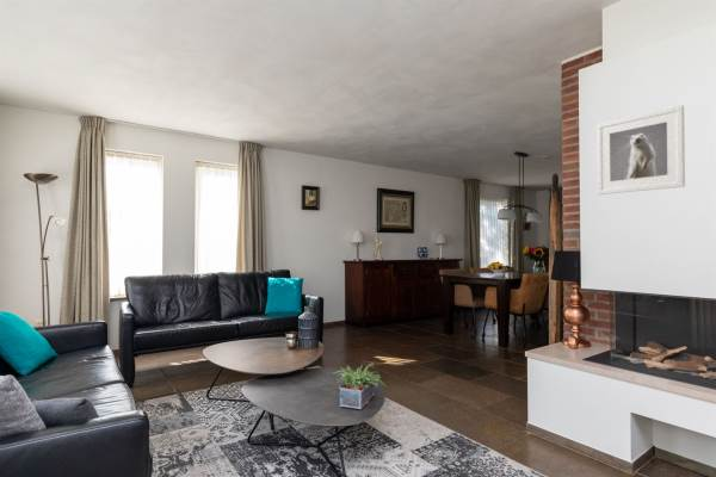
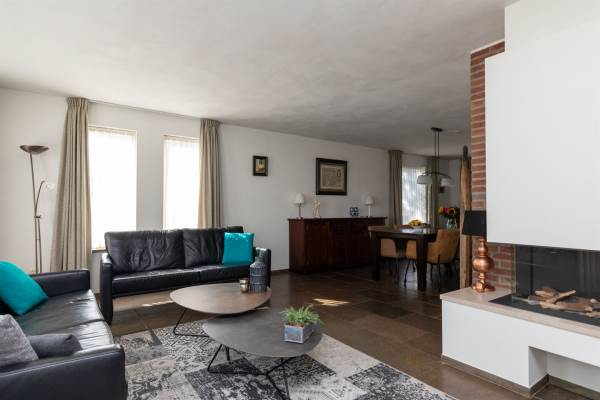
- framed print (637, 153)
